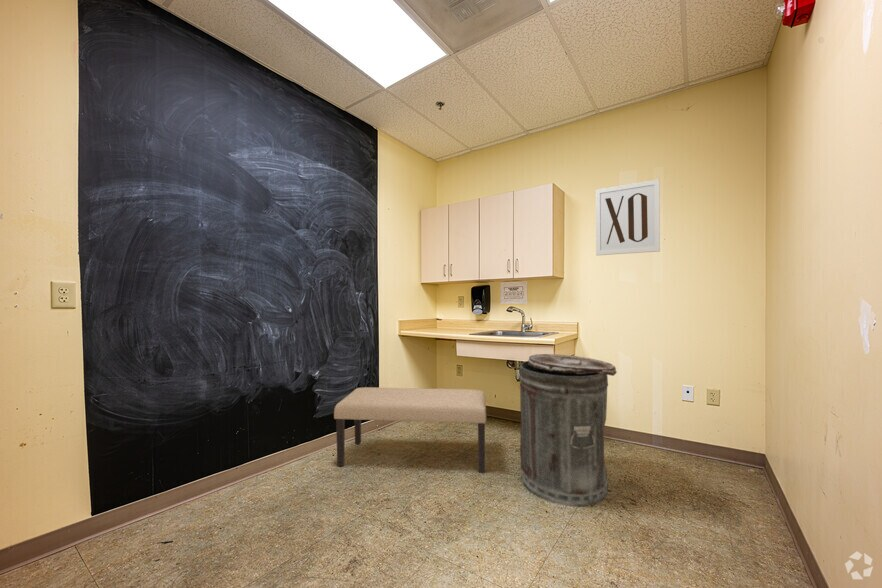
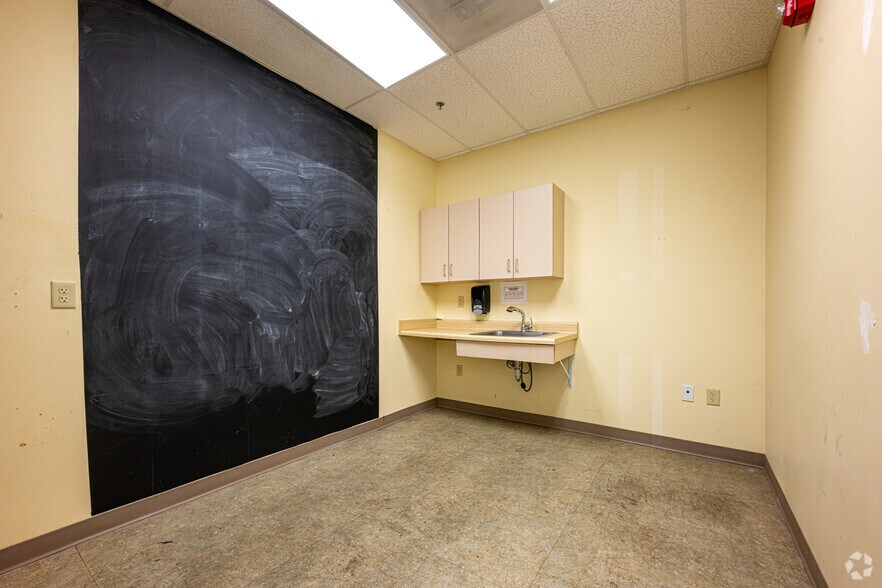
- bench (414, 420)
- wall art (626, 219)
- trash can lid (565, 420)
